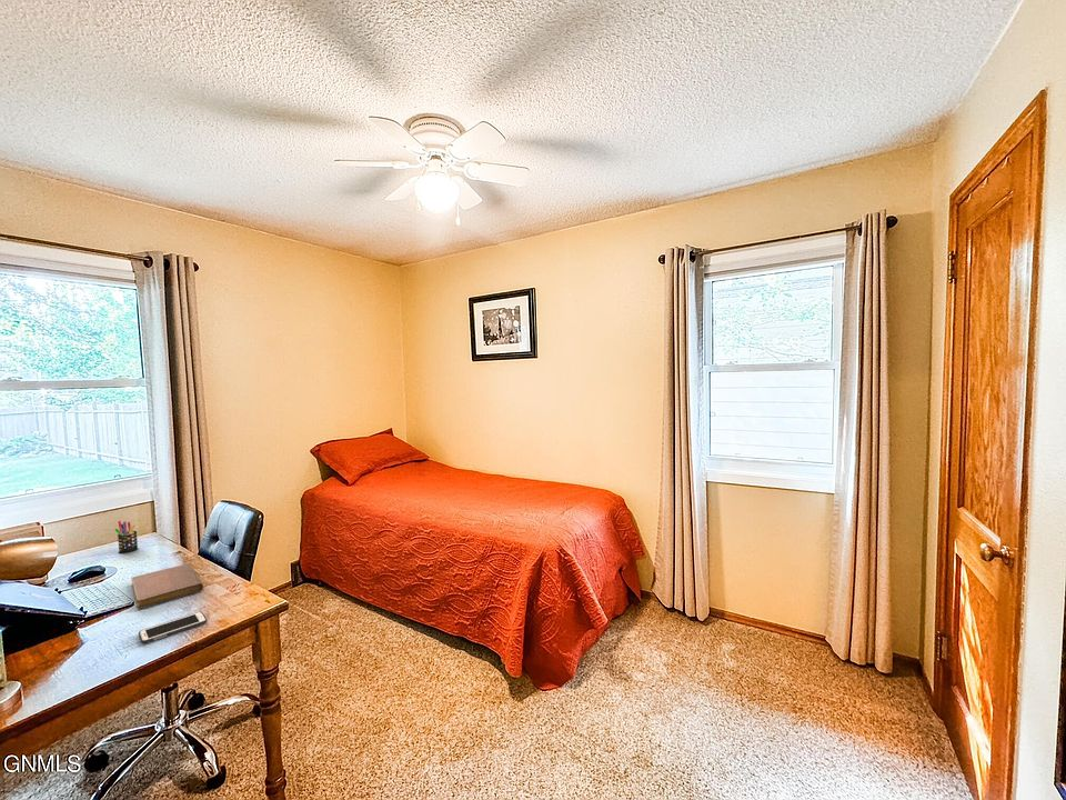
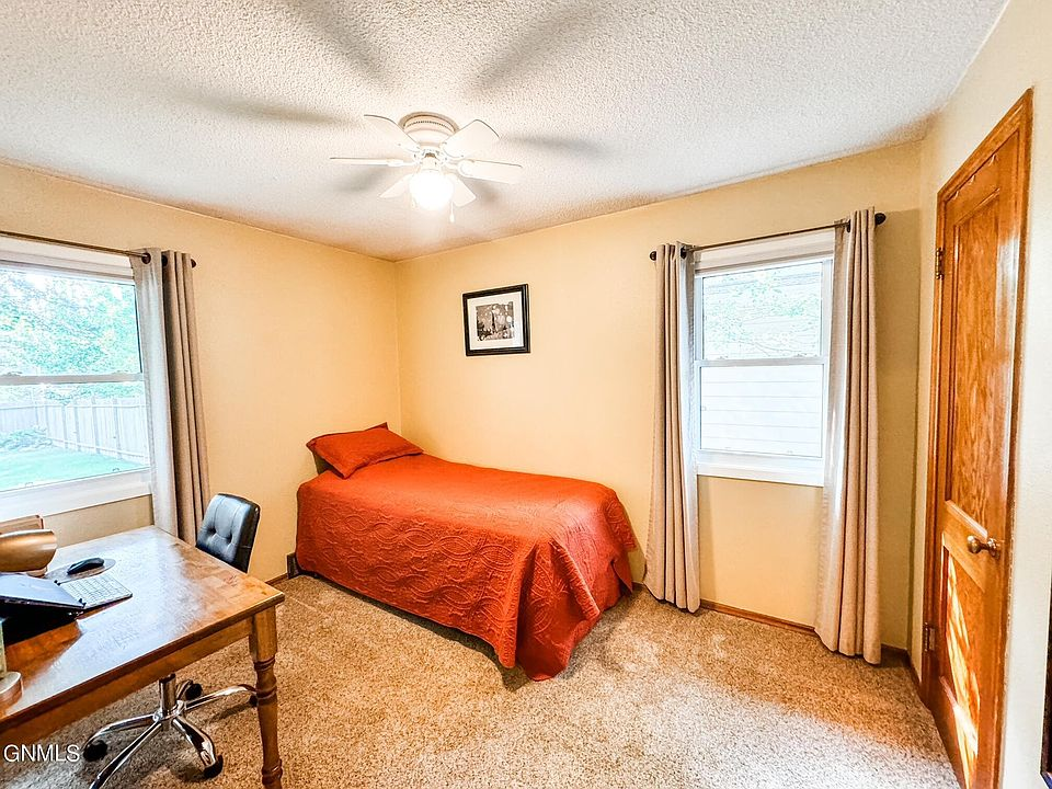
- pen holder (124, 536)
- cell phone (173, 627)
- notebook (167, 583)
